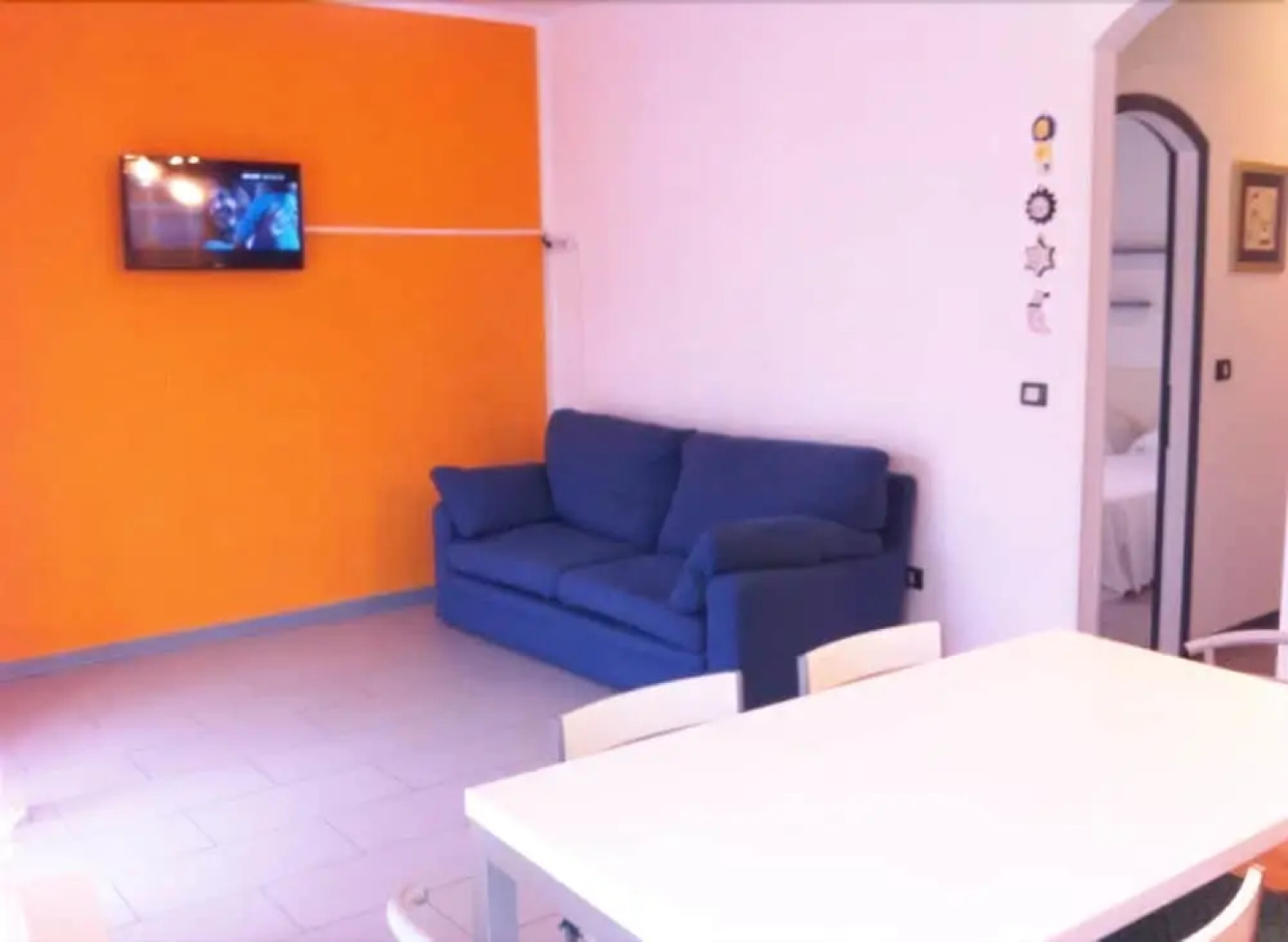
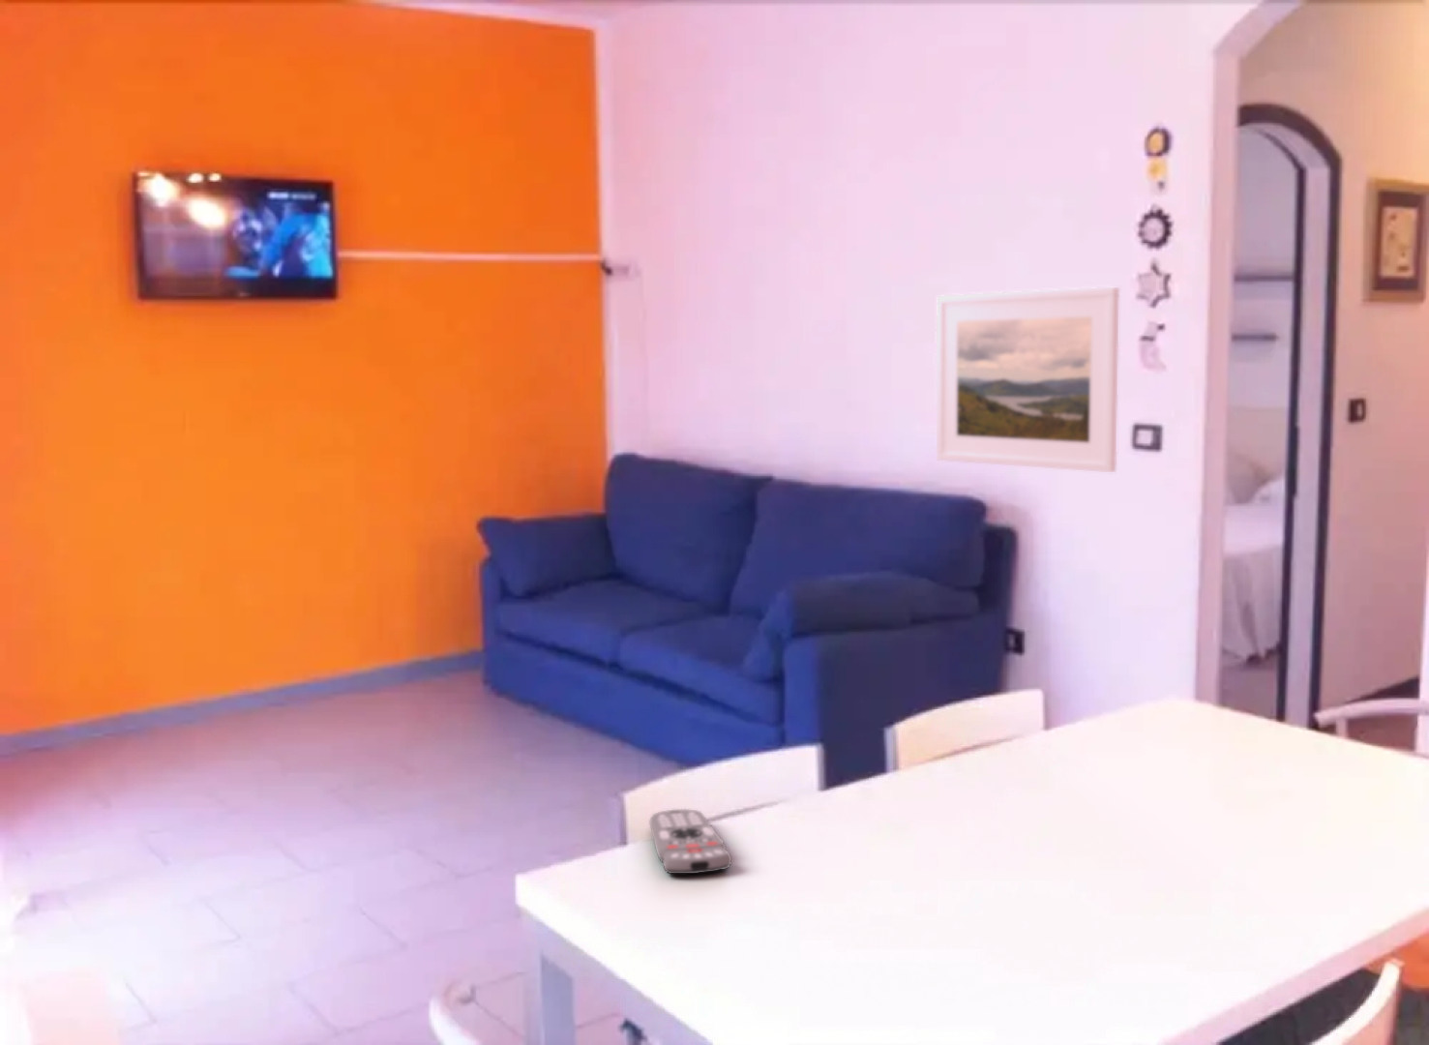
+ remote control (686, 840)
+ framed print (1022, 379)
